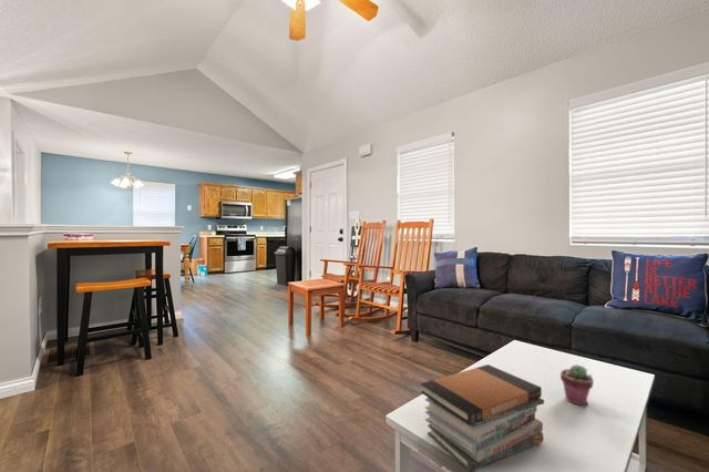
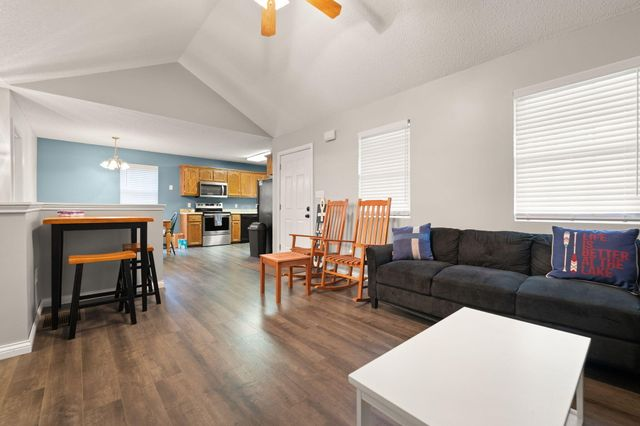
- potted succulent (576, 382)
- book stack (481, 411)
